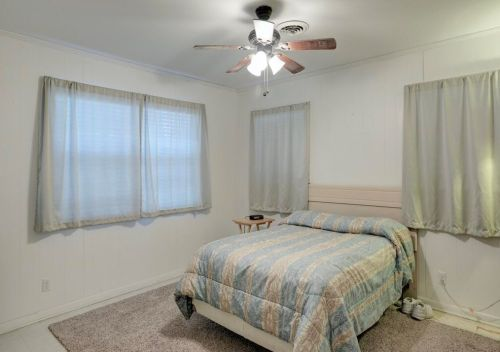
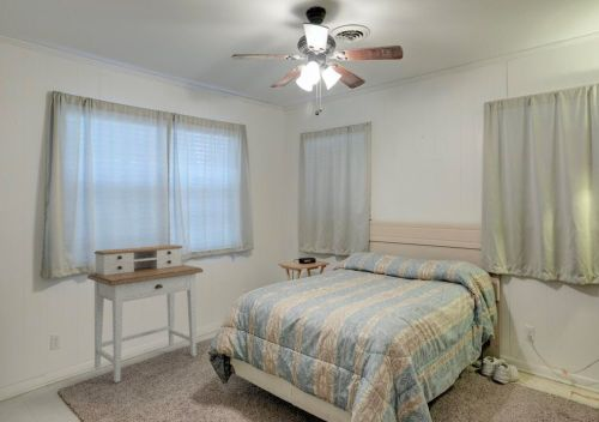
+ desk (145, 297)
